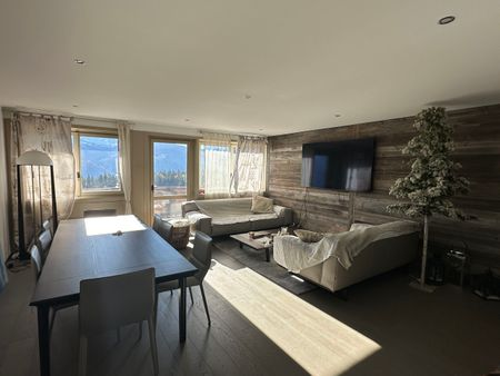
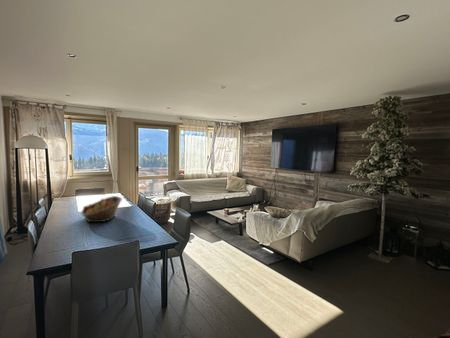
+ fruit basket (102, 208)
